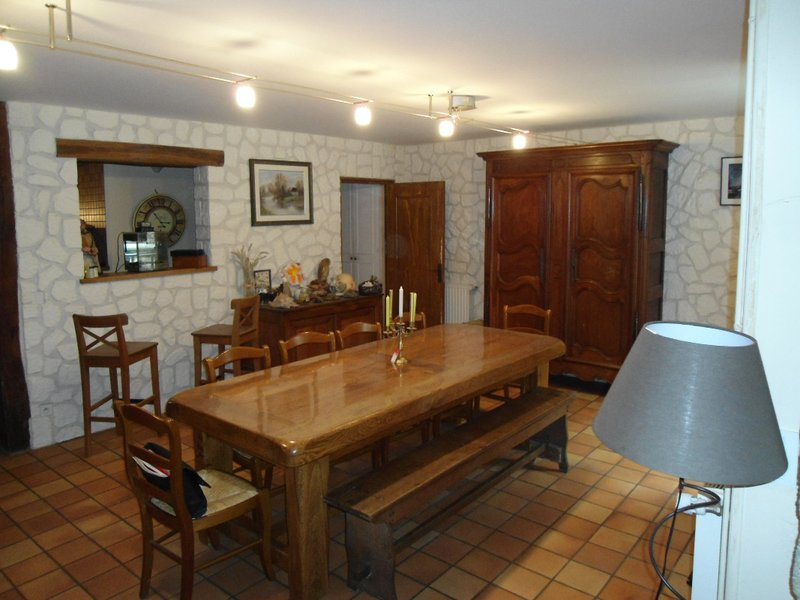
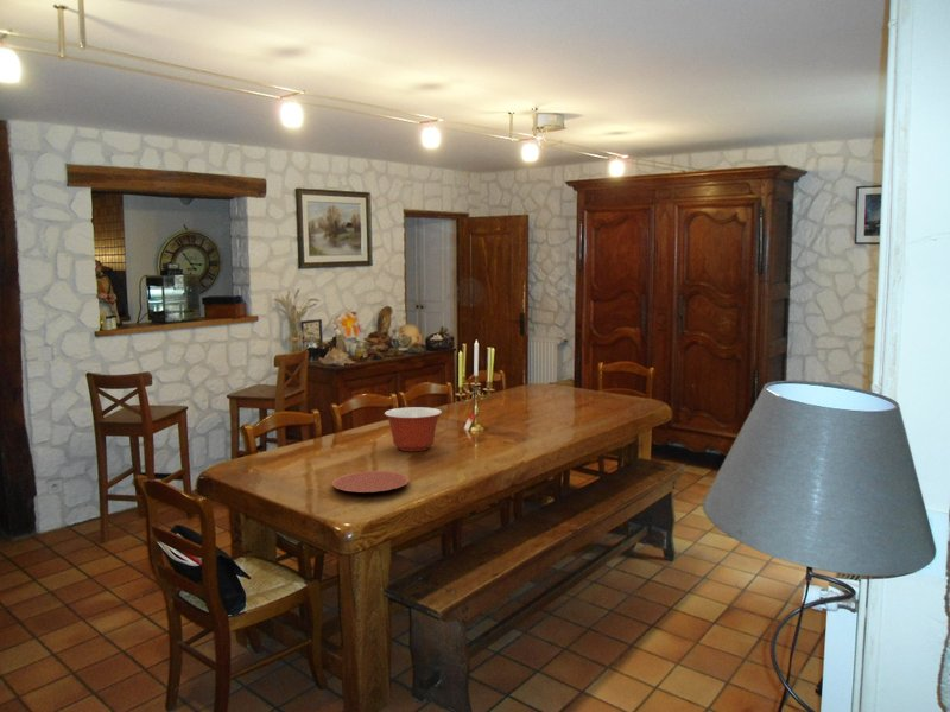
+ plate (370, 483)
+ mixing bowl (413, 430)
